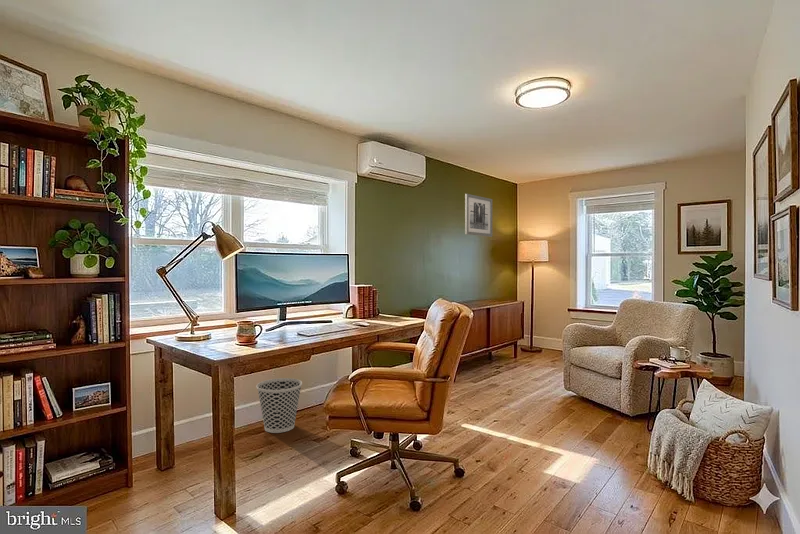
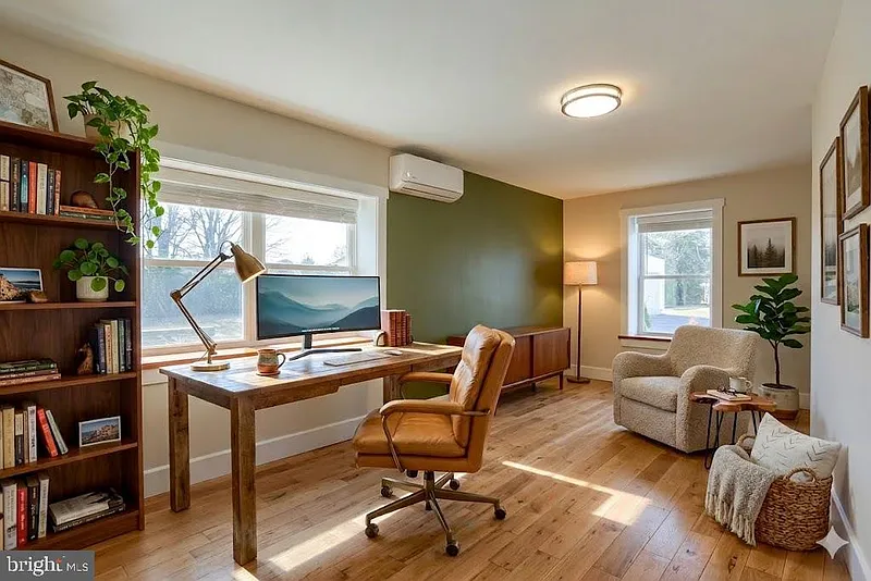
- wastebasket (279, 405)
- wall art (479, 216)
